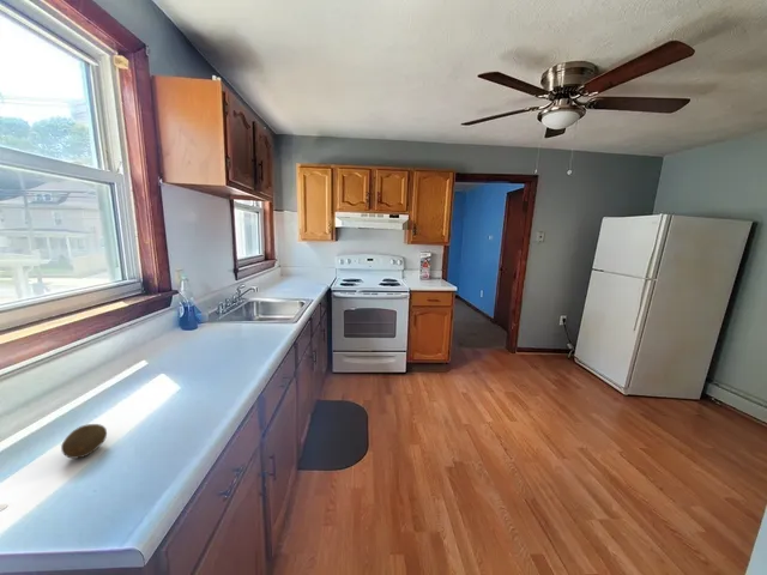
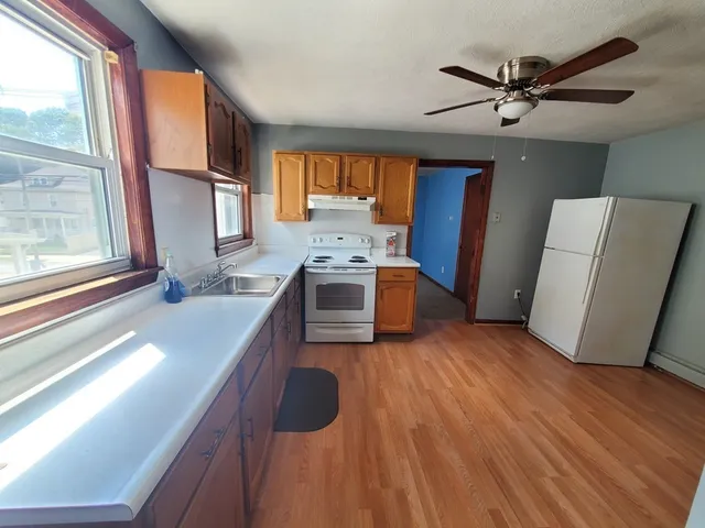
- fruit (84, 440)
